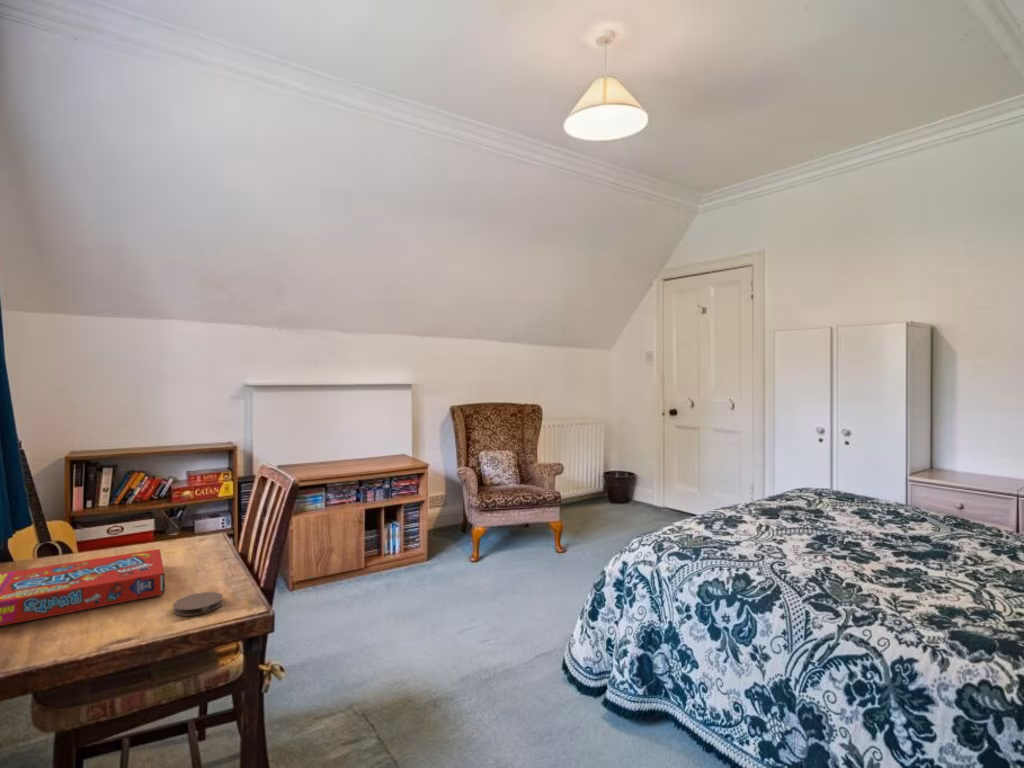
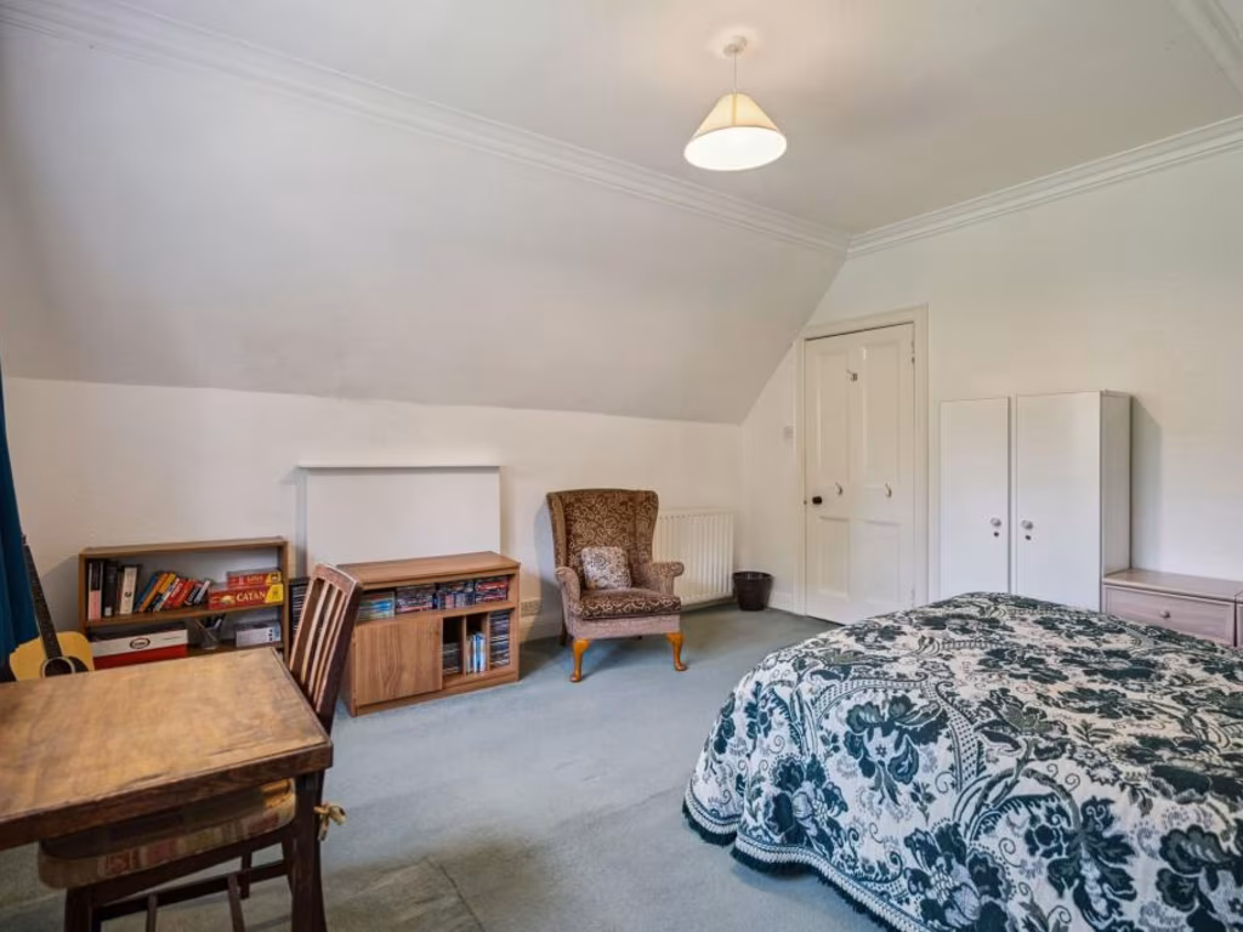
- snack box (76, 584)
- coaster (198, 603)
